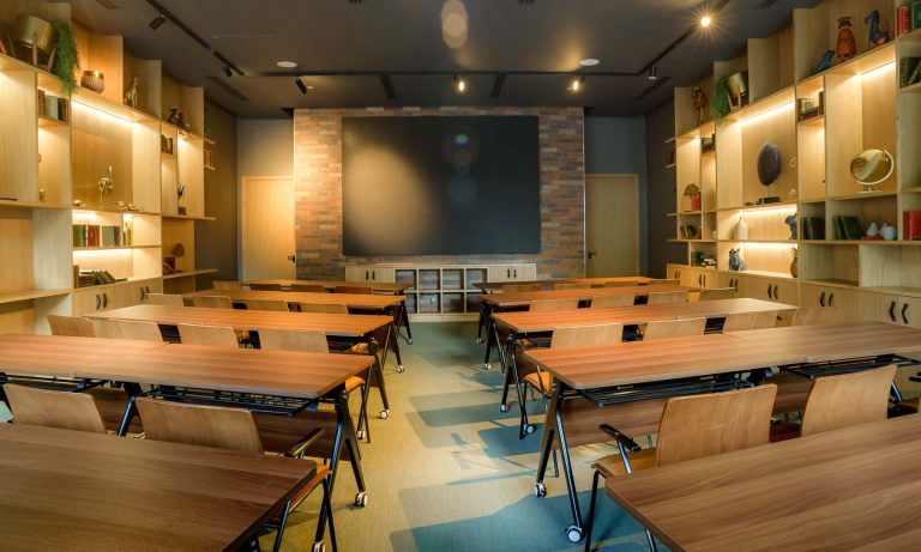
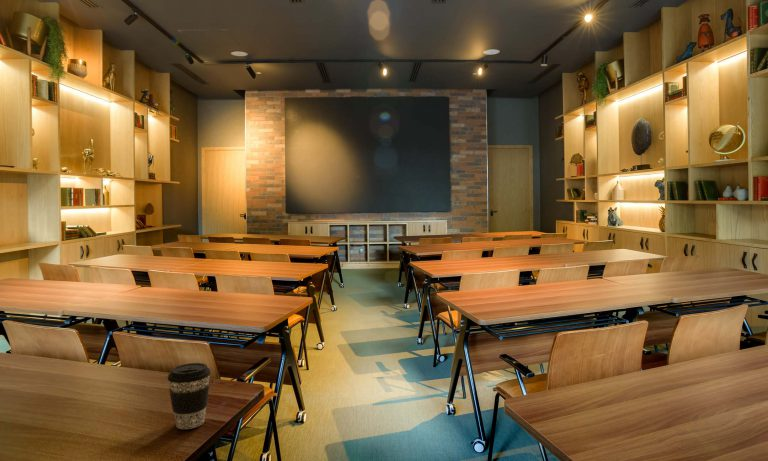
+ coffee cup (189, 395)
